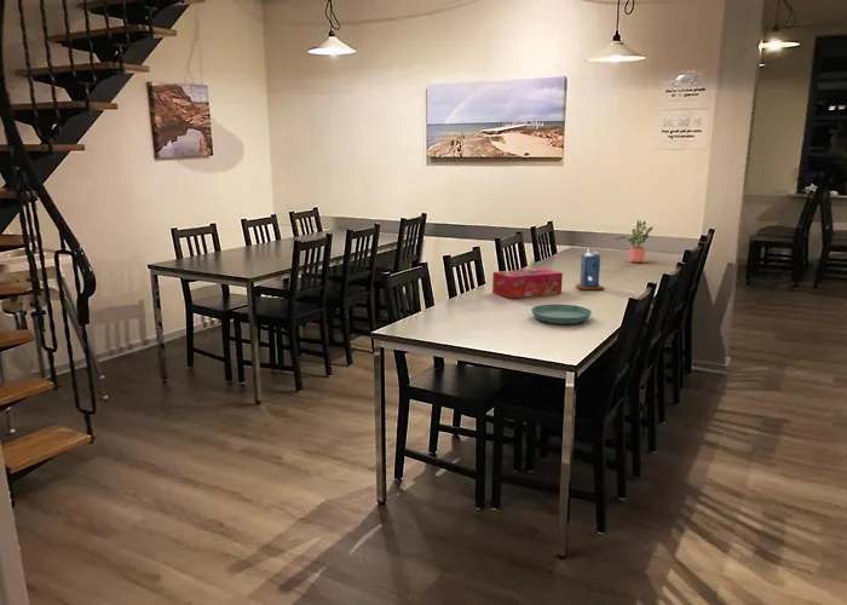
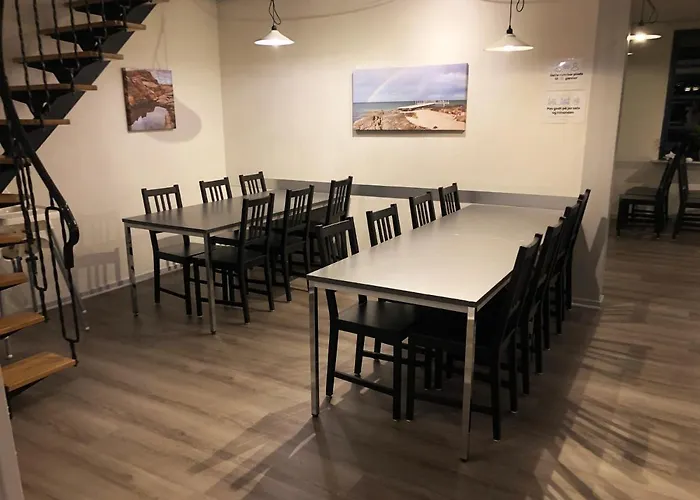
- tissue box (526, 282)
- saucer (560, 313)
- potted plant (633, 240)
- candle (590, 267)
